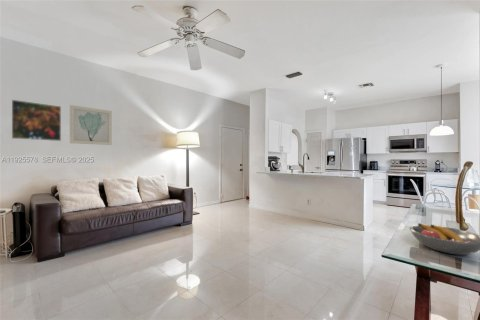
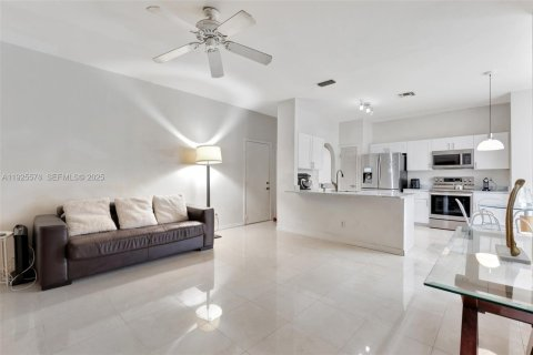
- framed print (37, 121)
- fruit bowl (445, 239)
- wall art (91, 126)
